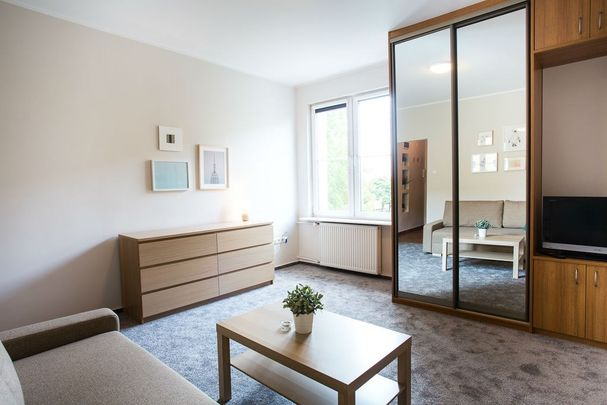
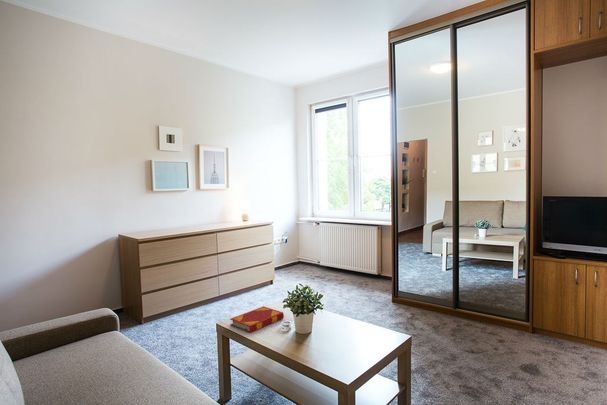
+ hardback book (257, 318)
